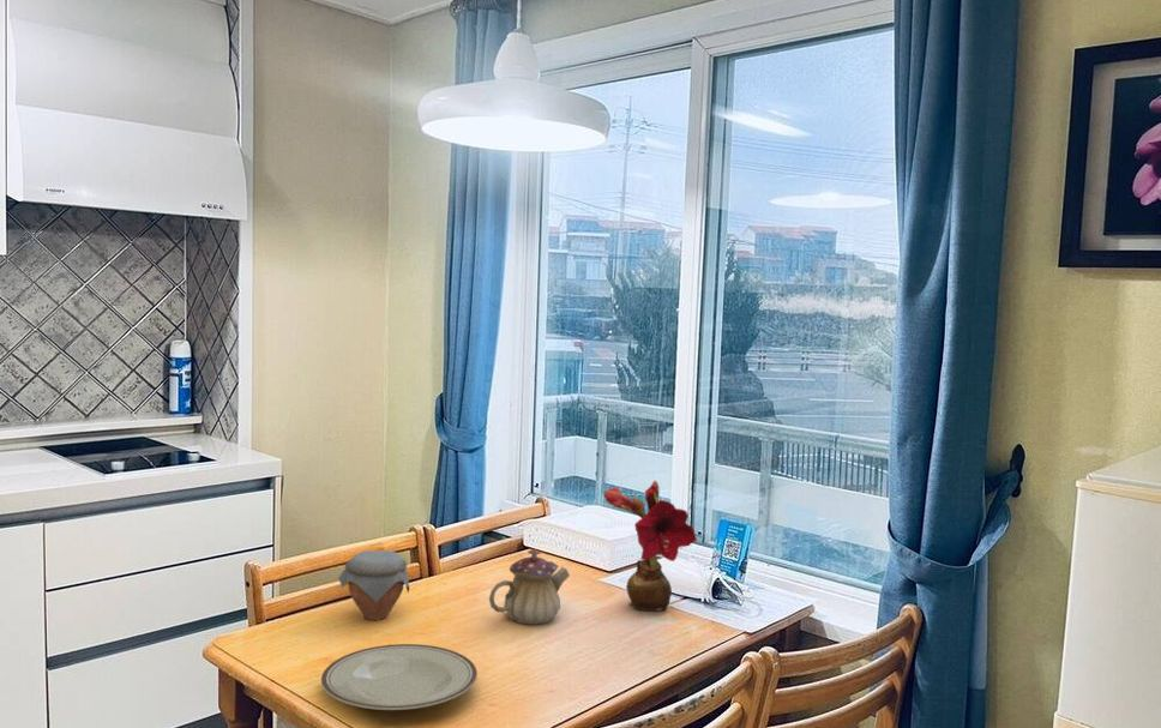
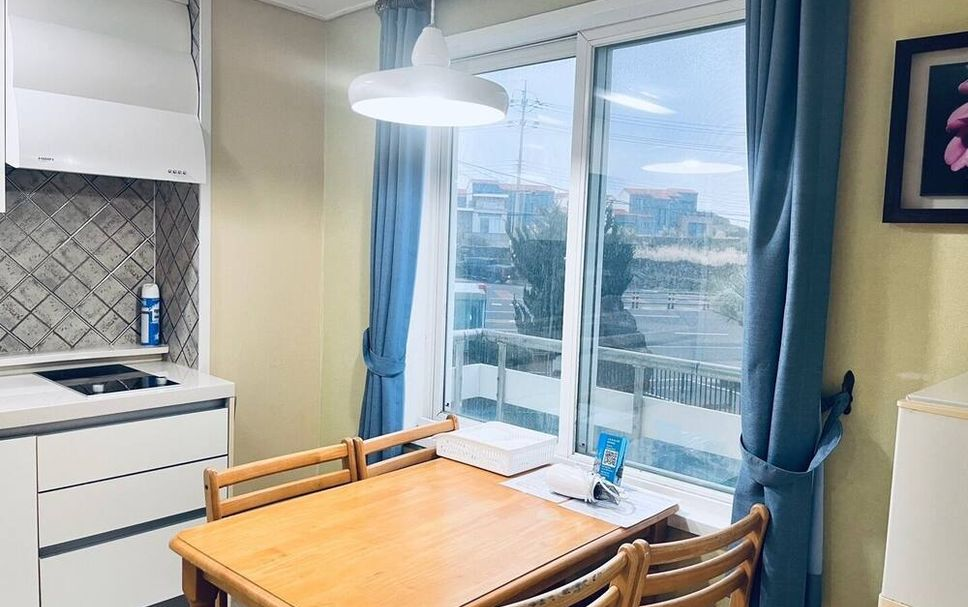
- plate (399, 682)
- teapot (529, 583)
- flower (650, 548)
- jar (377, 585)
